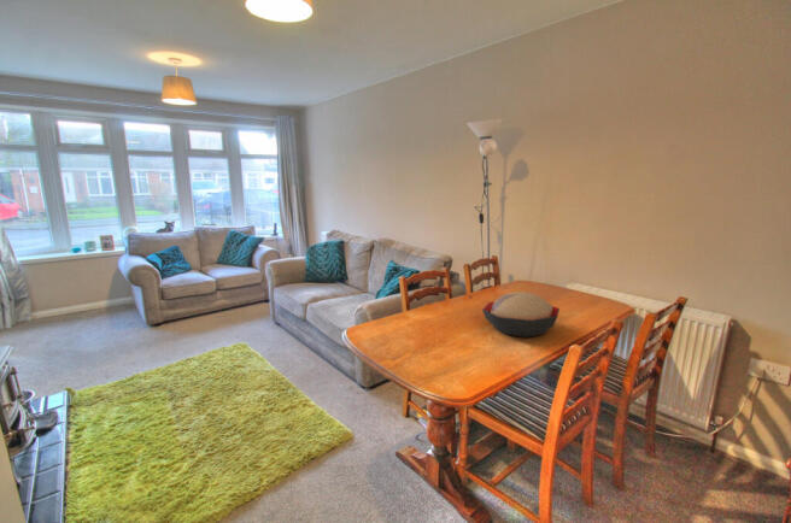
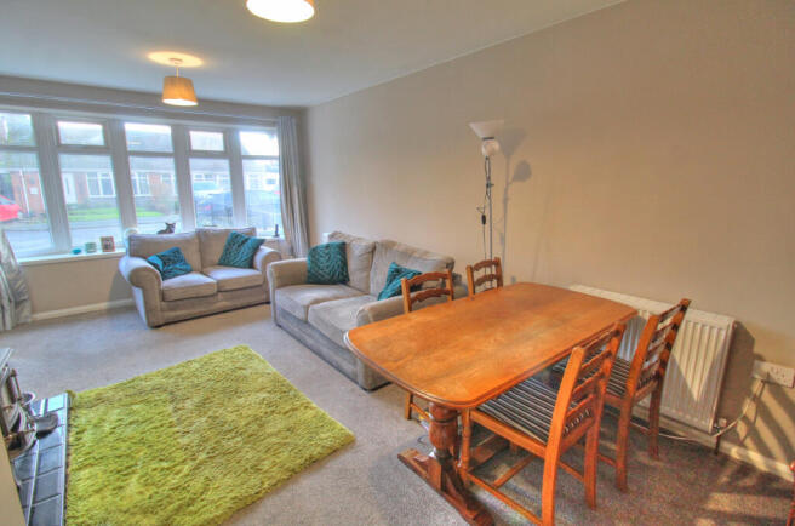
- decorative bowl (520, 311)
